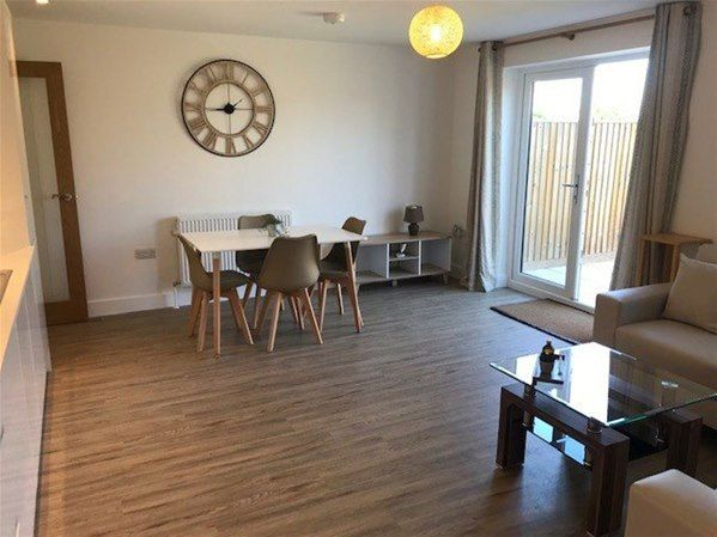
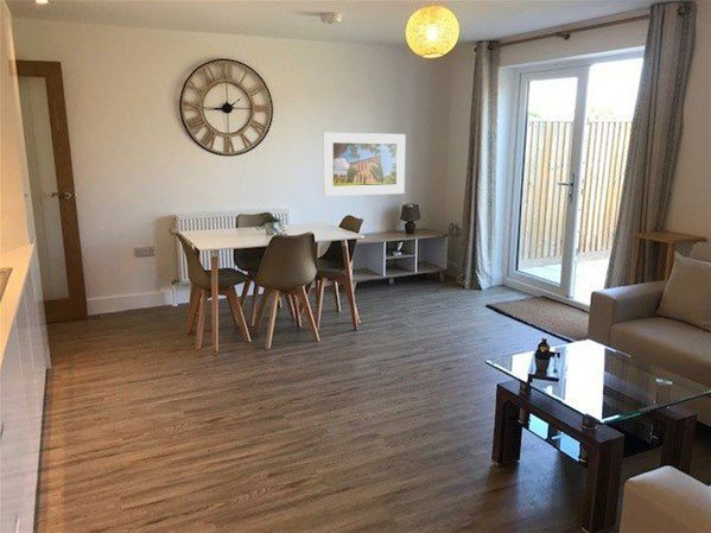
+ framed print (364, 164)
